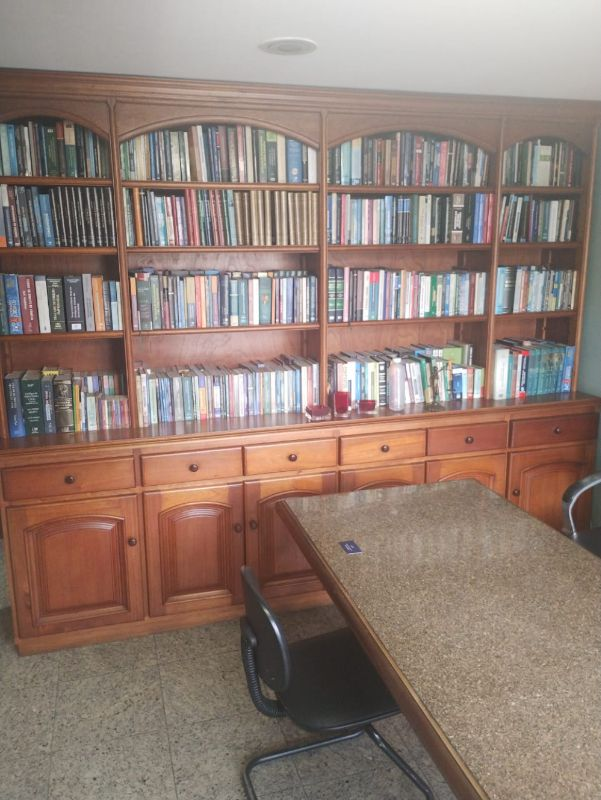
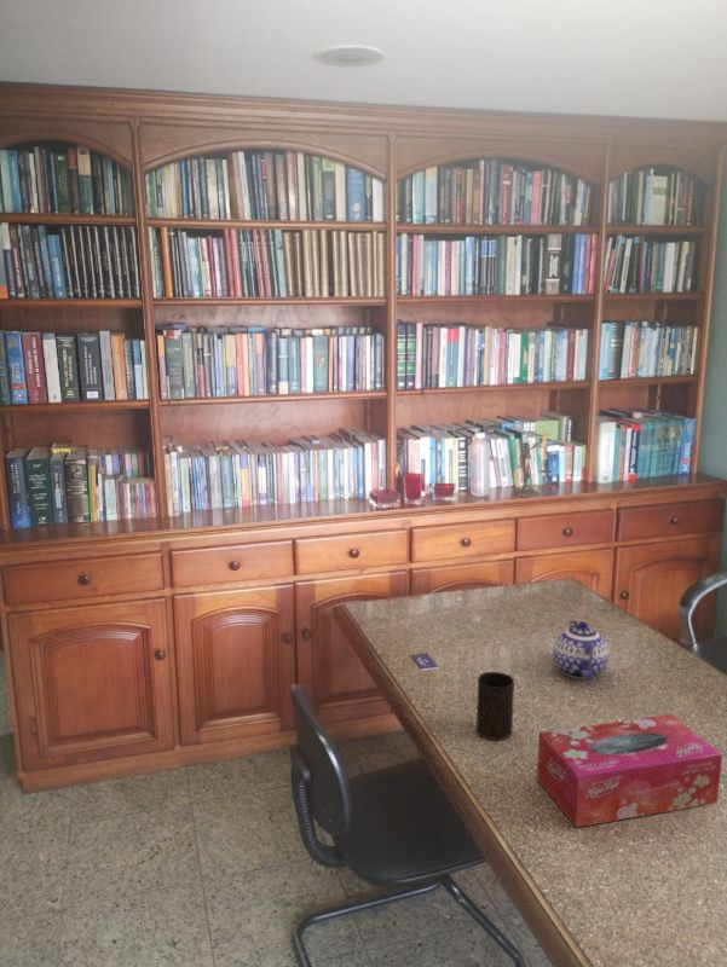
+ tissue box (627, 766)
+ cup (495, 705)
+ teapot (581, 647)
